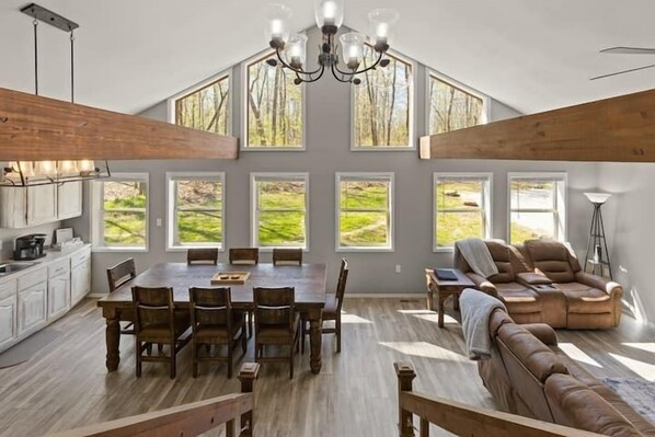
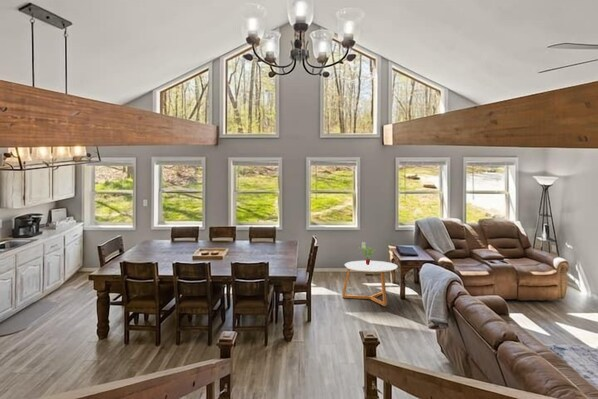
+ coffee table (370, 271)
+ potted plant (367, 254)
